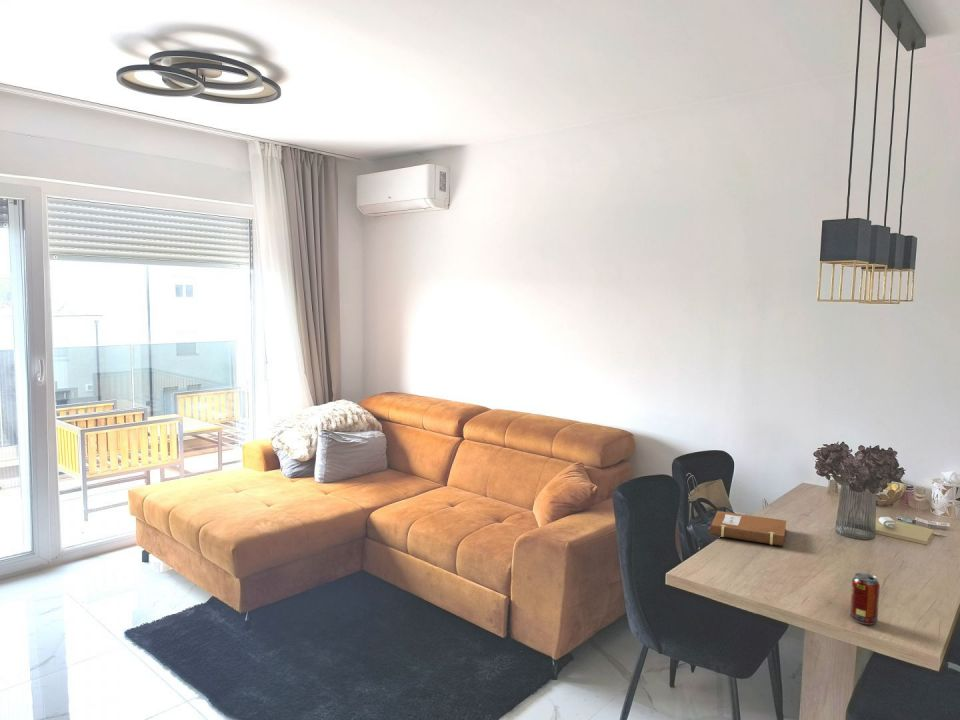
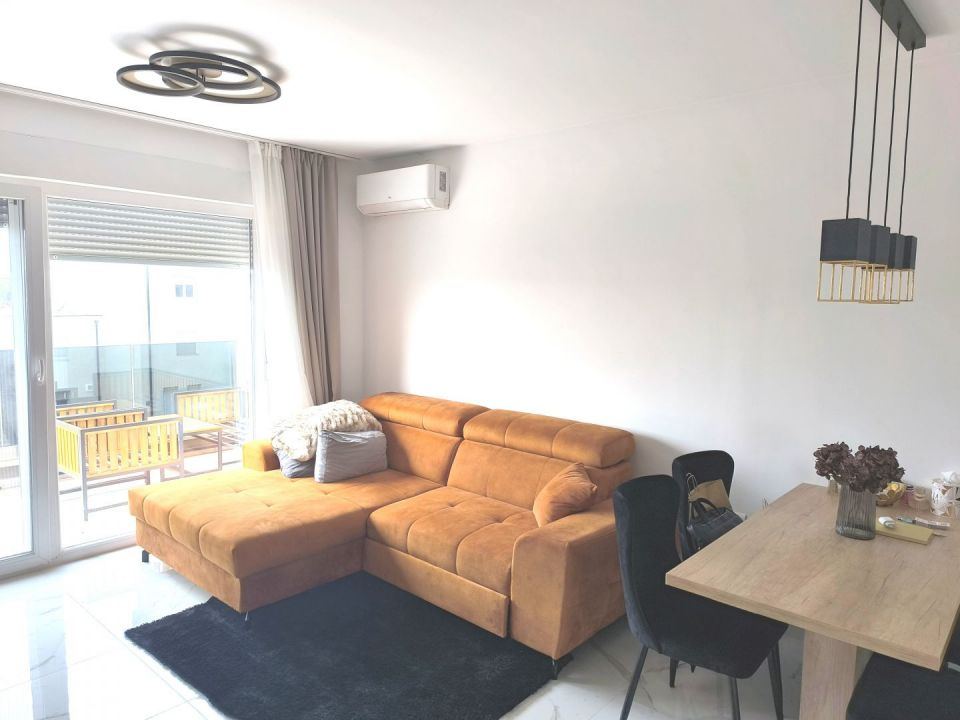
- beverage can (864, 598)
- notebook (746, 527)
